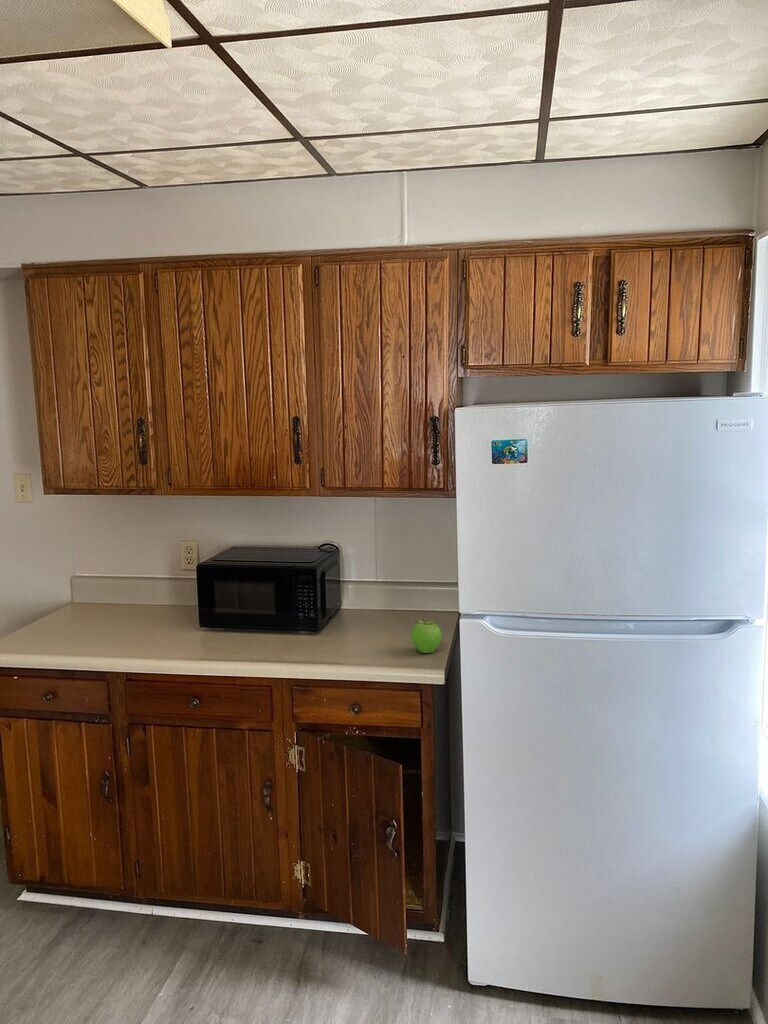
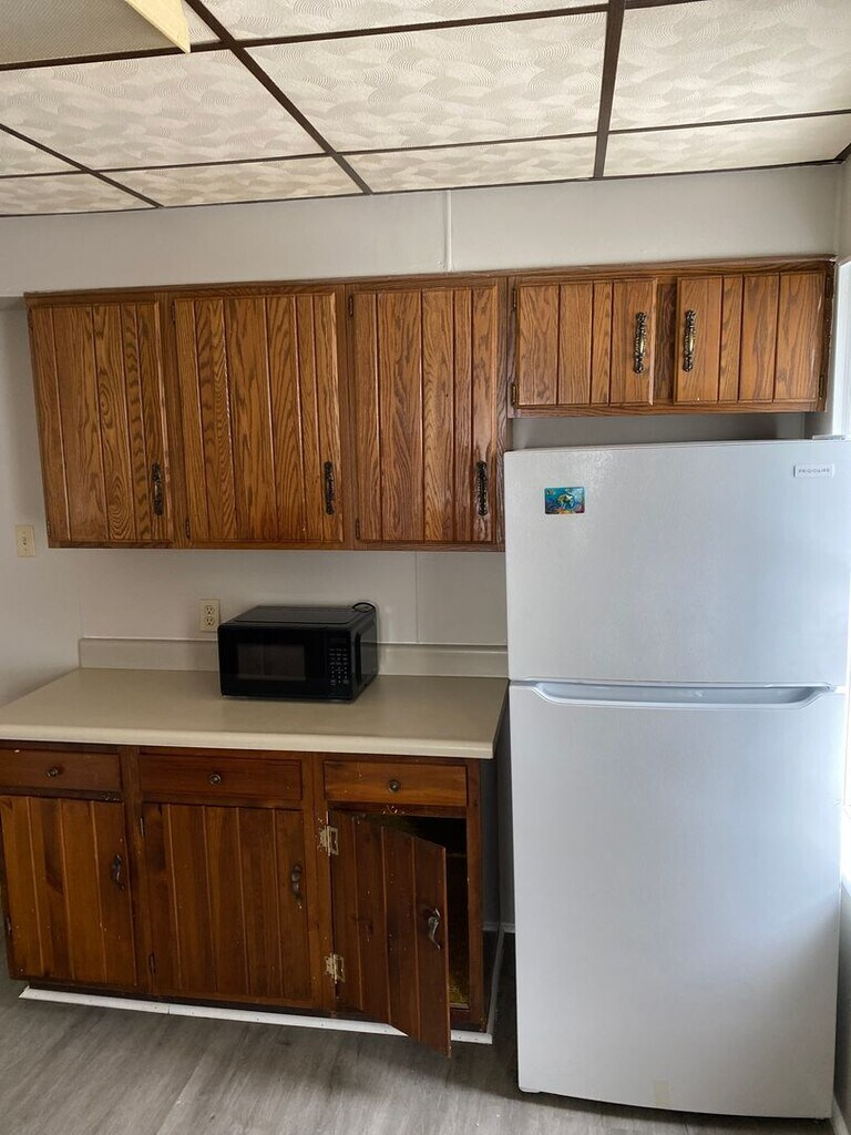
- fruit (426, 635)
